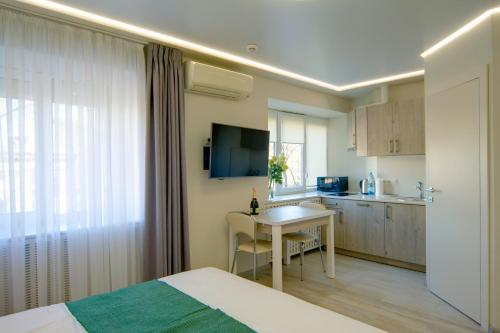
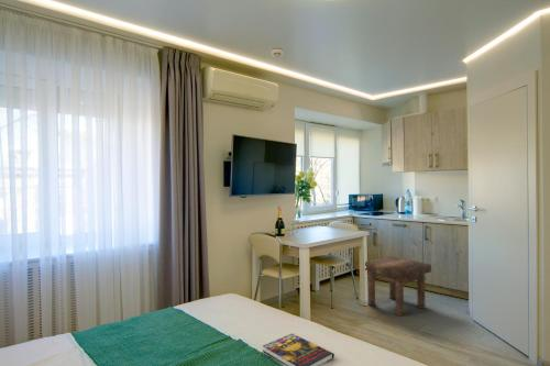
+ stool (396, 284)
+ book (297, 351)
